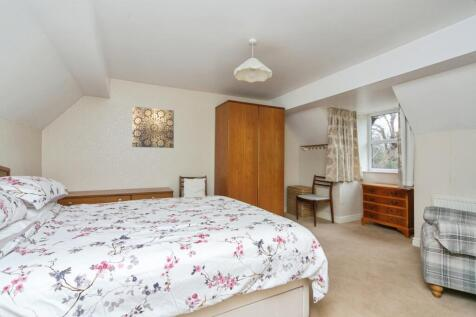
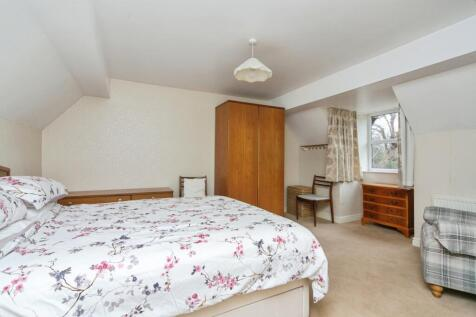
- wall art (153, 128)
